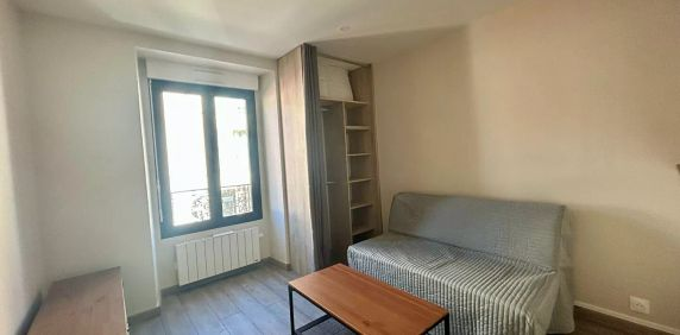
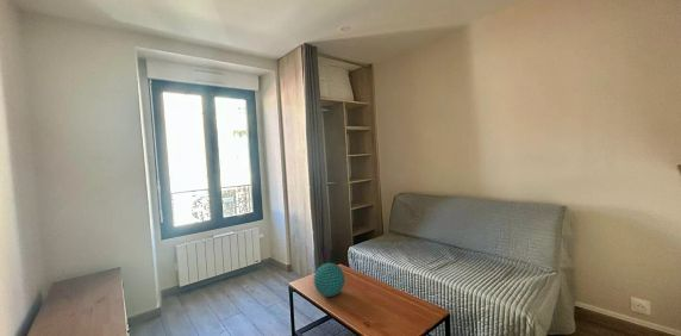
+ decorative ball (329, 279)
